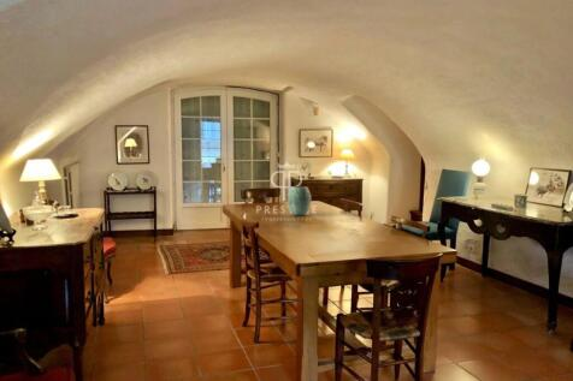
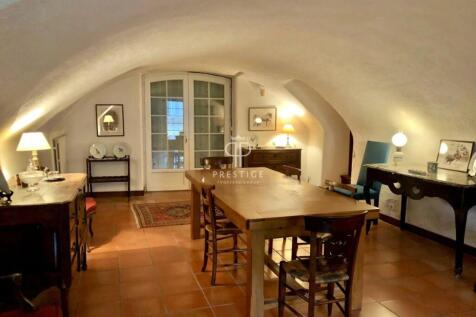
- vase (299, 201)
